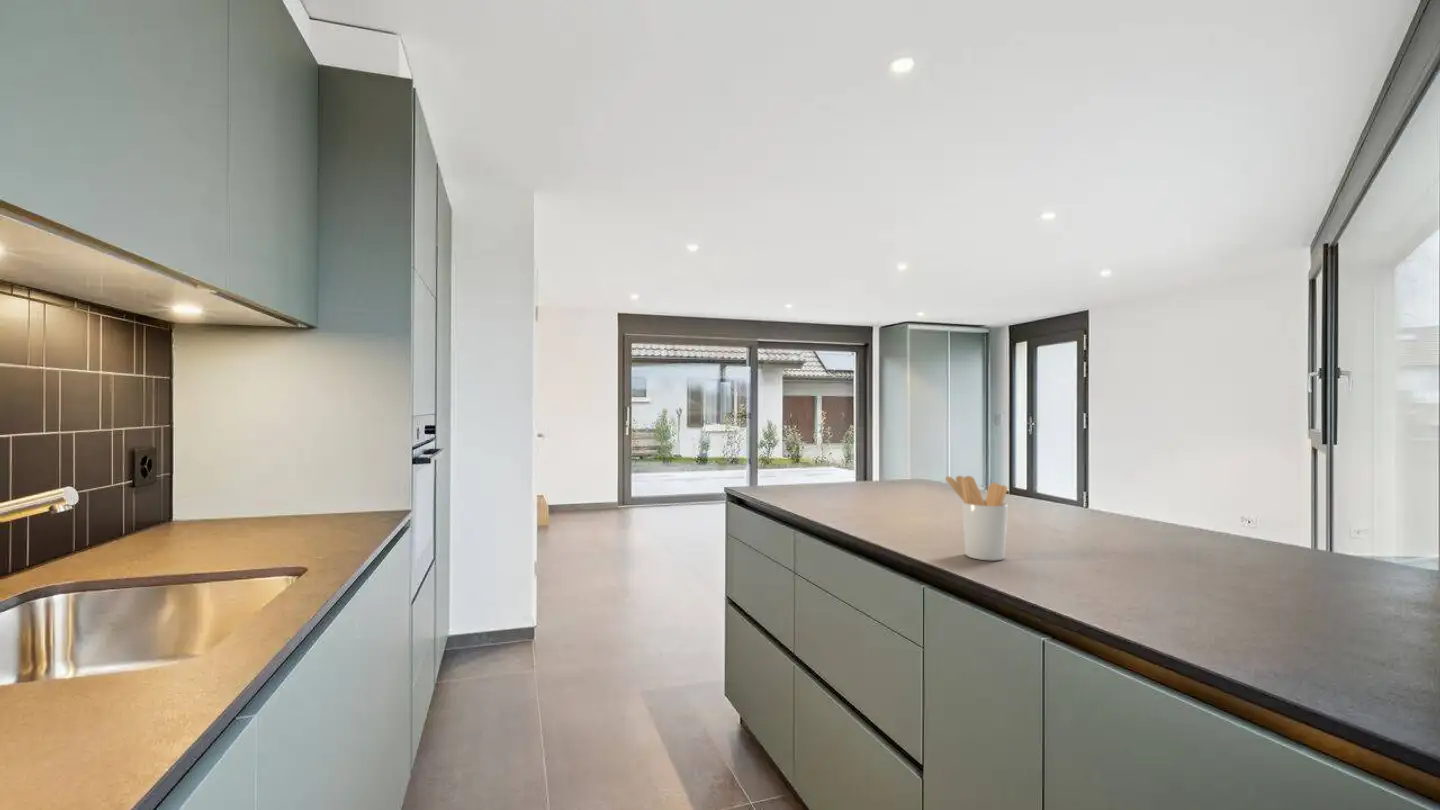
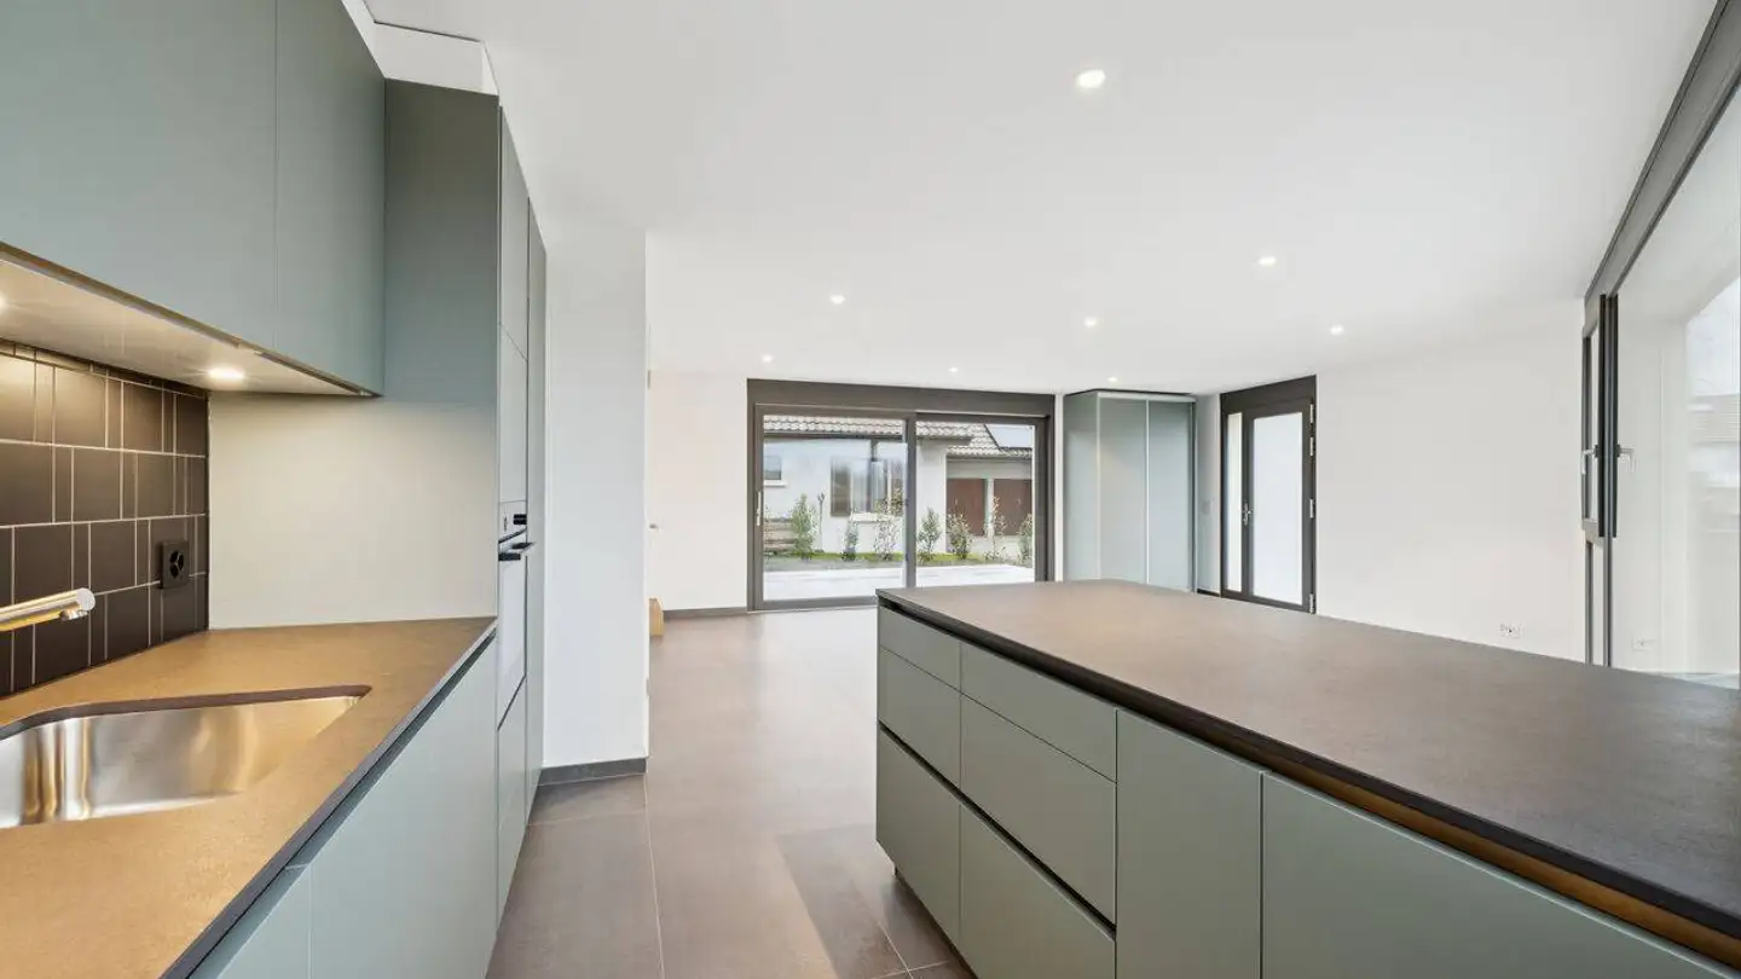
- utensil holder (976, 514)
